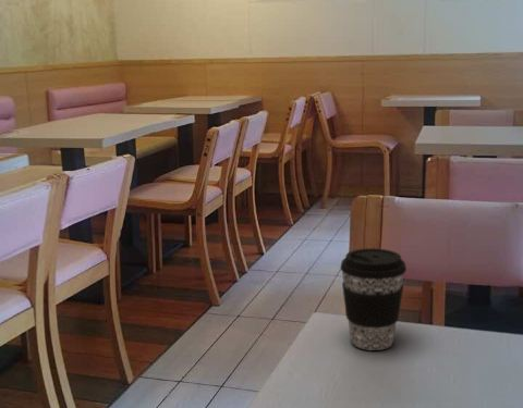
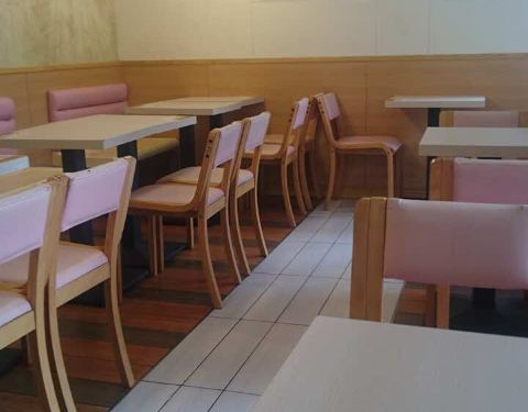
- coffee cup (373, 299)
